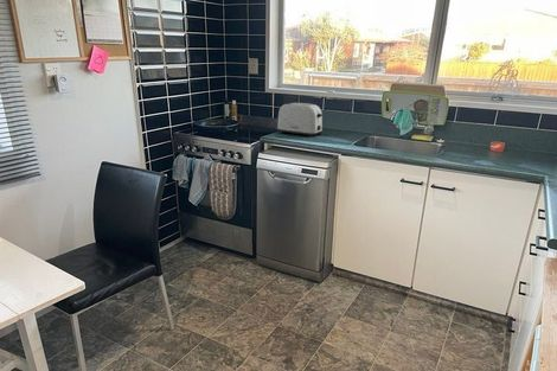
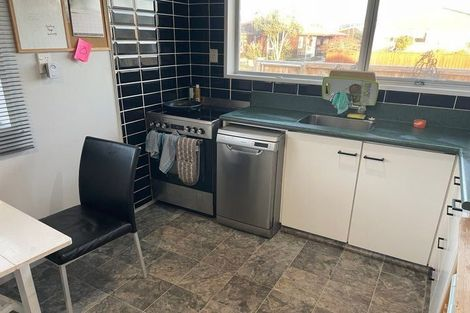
- toaster (300, 119)
